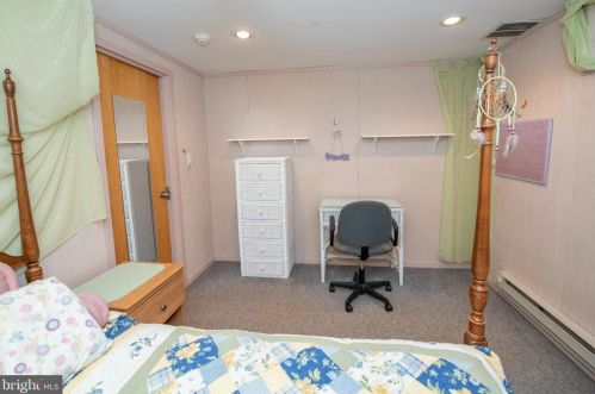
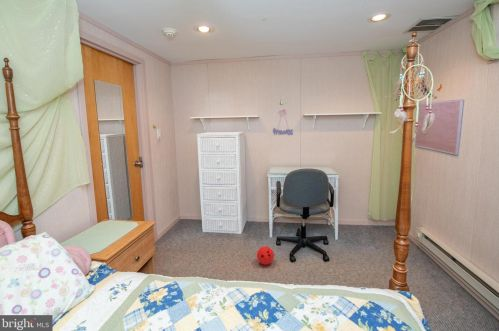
+ ball (265, 255)
